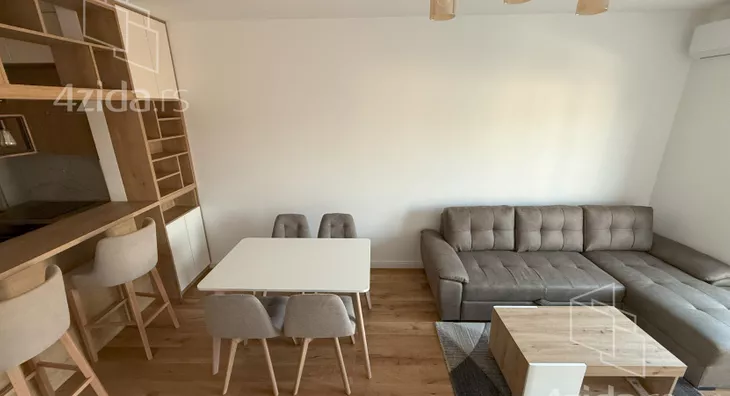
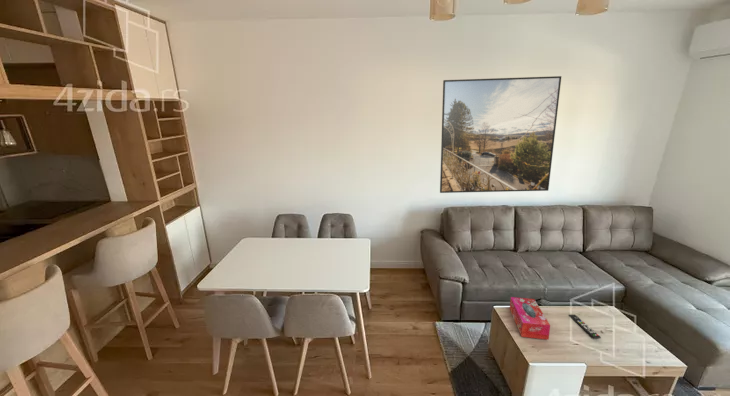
+ remote control (583, 325)
+ tissue box (528, 316)
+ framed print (497, 137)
